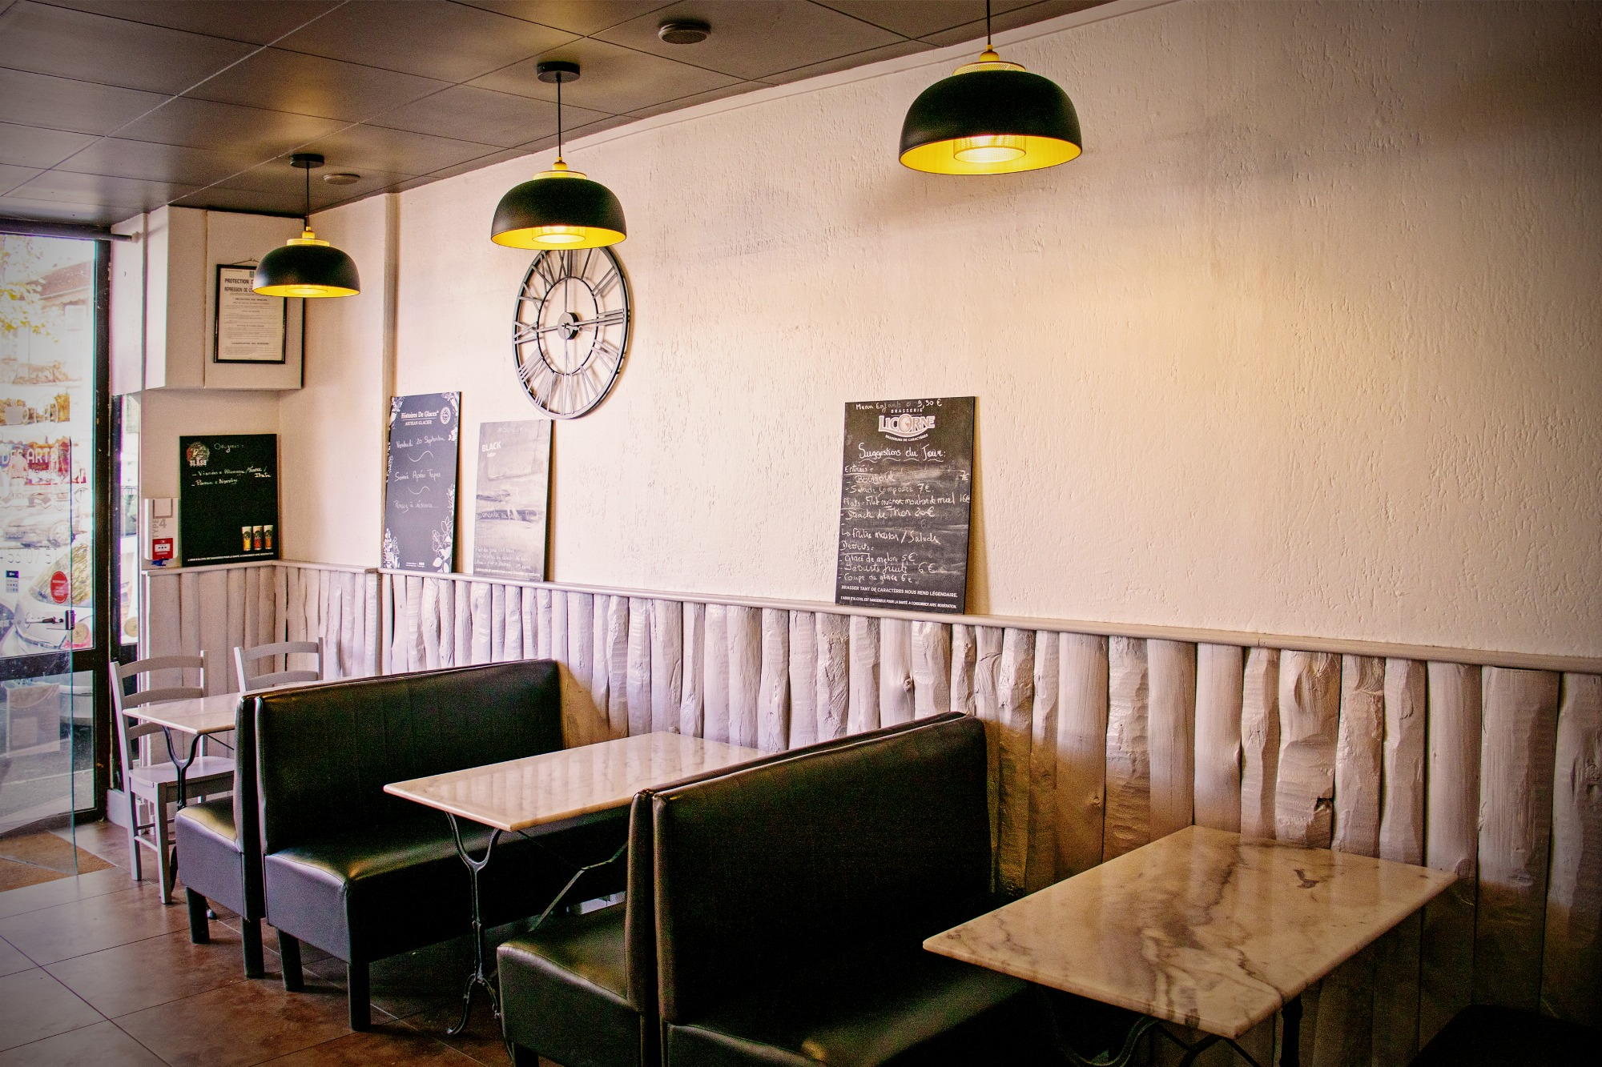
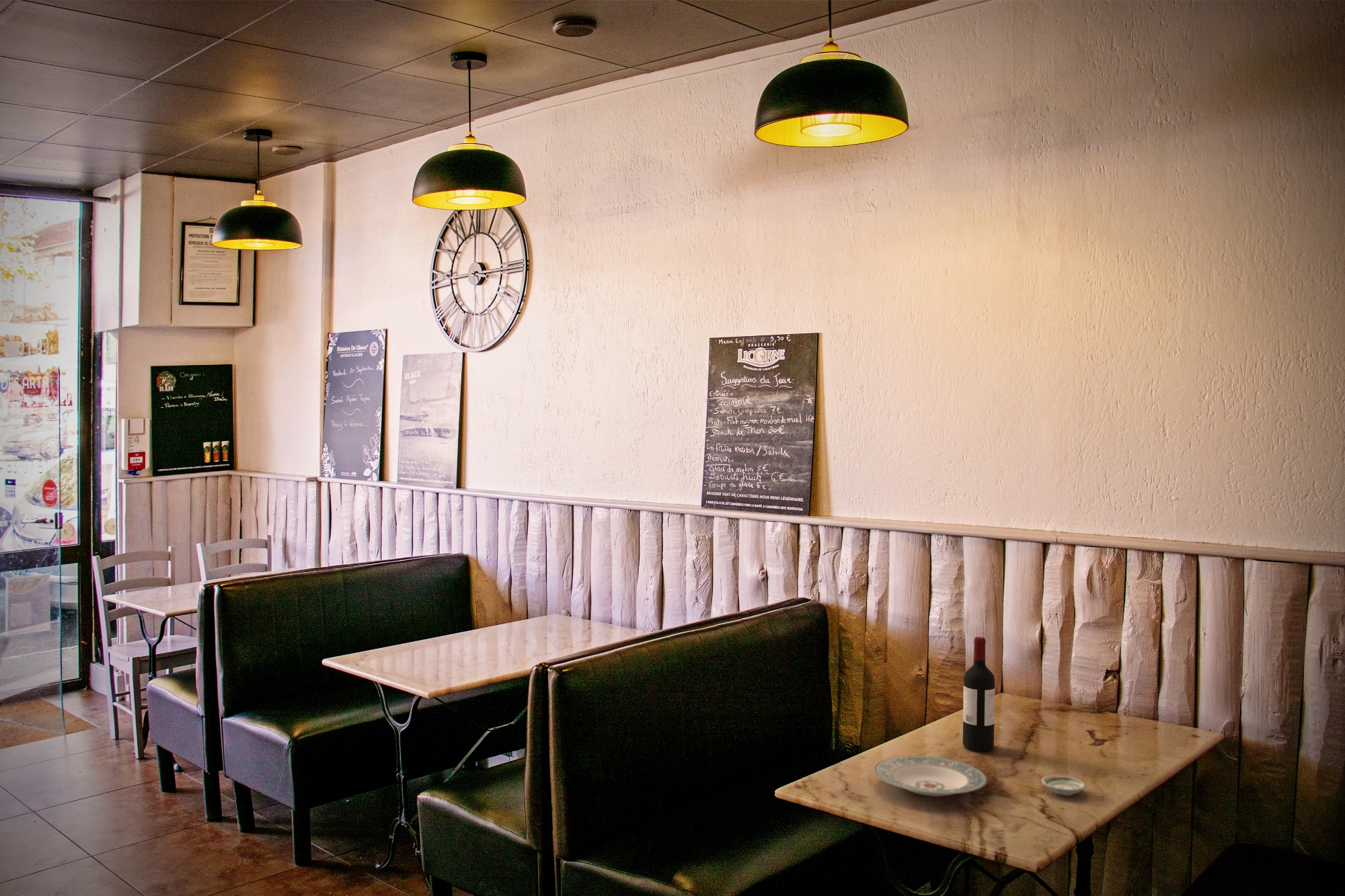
+ plate (929, 780)
+ saucer (1063, 786)
+ wine bottle (978, 692)
